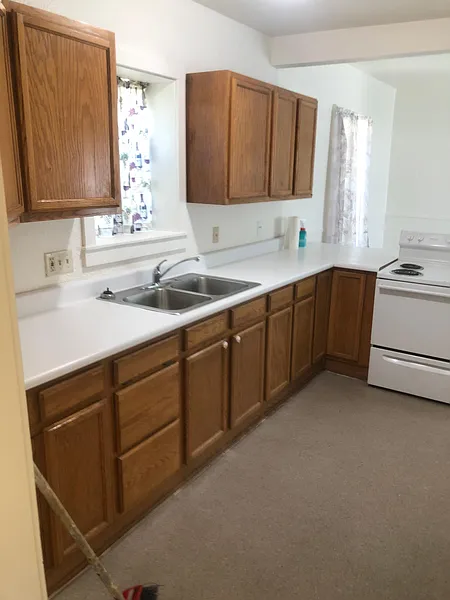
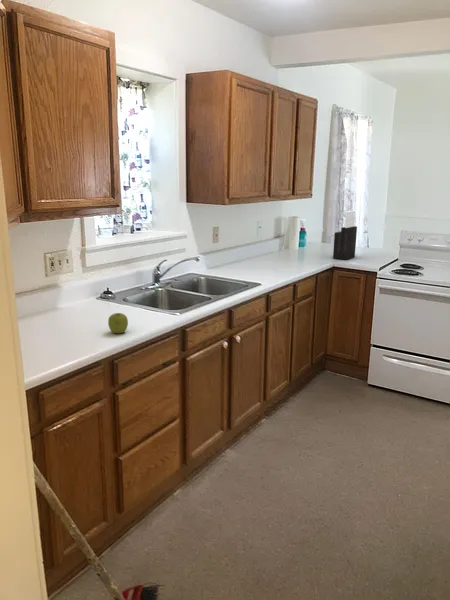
+ fruit (118, 322)
+ knife block (344, 234)
